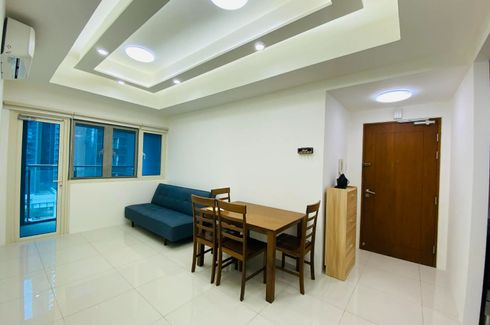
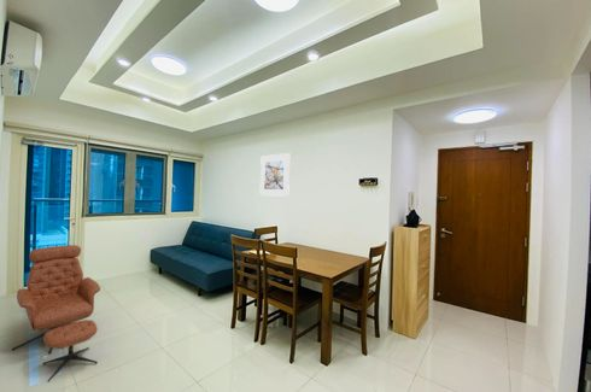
+ armchair (63, 299)
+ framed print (274, 175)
